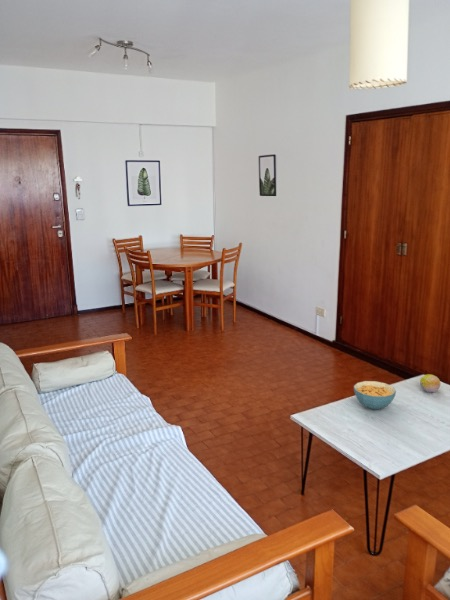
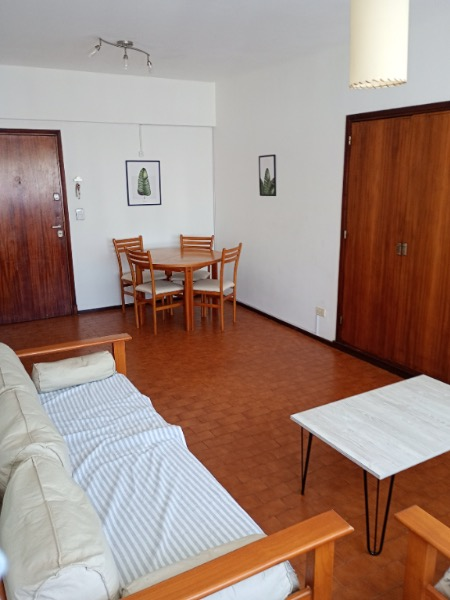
- fruit (430, 382)
- cereal bowl (374, 397)
